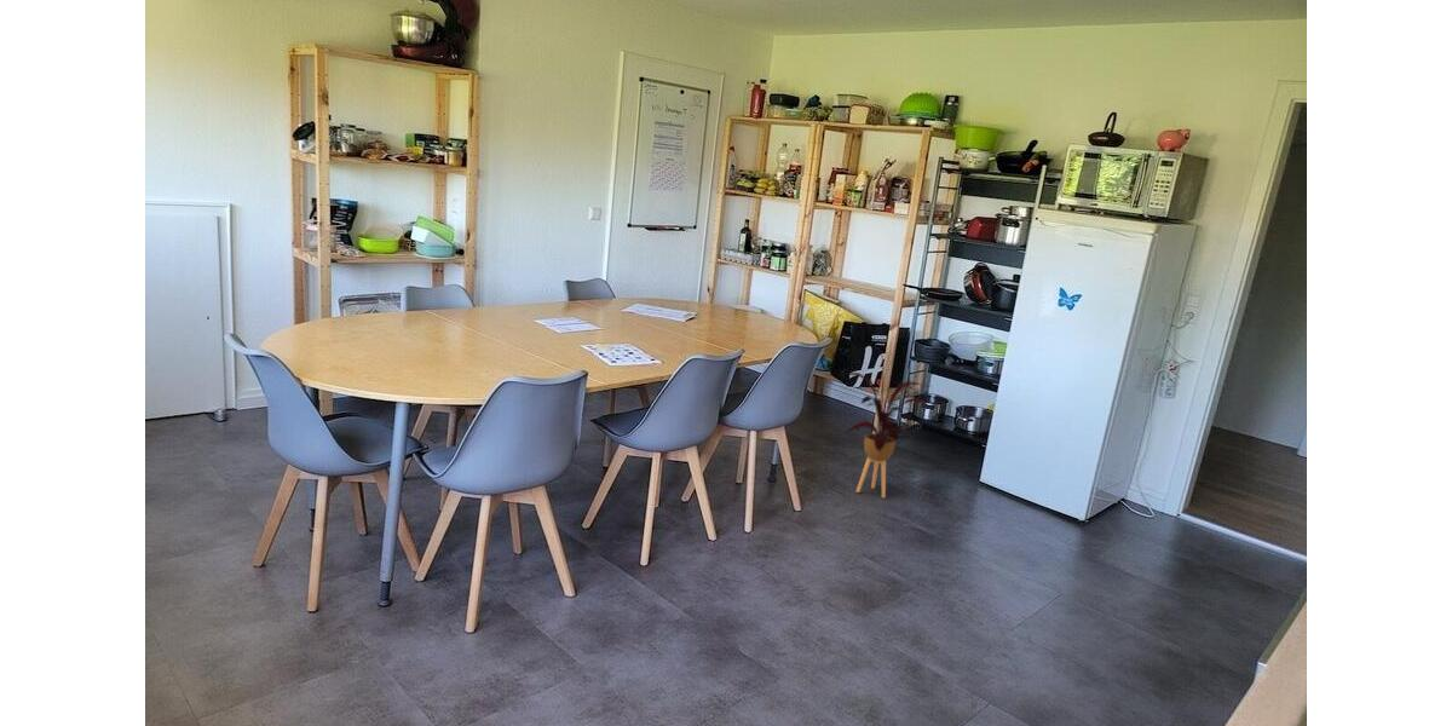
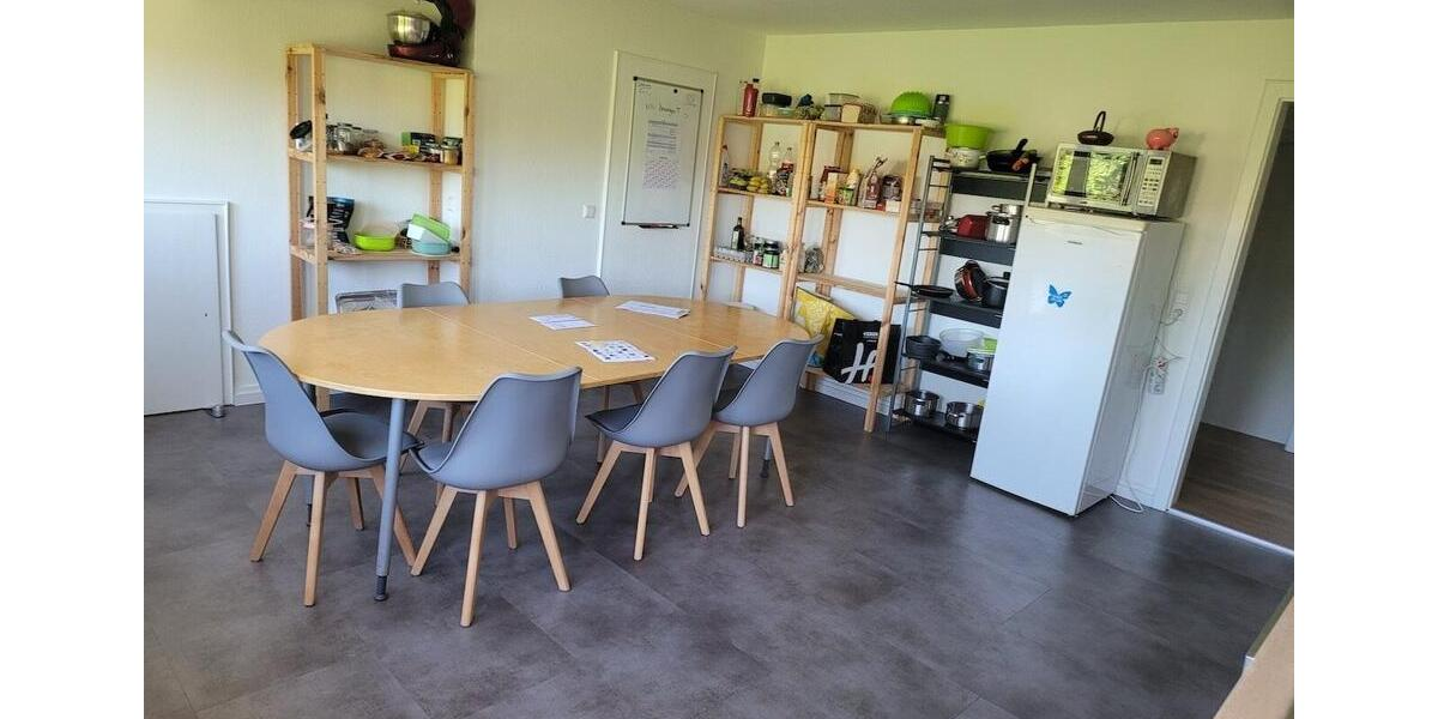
- house plant (883, 421)
